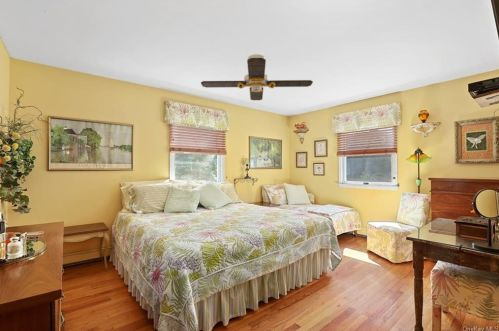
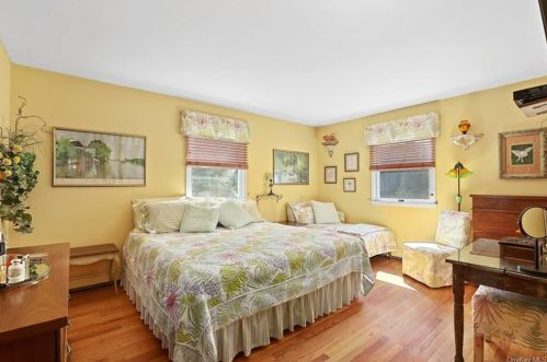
- ceiling fan (256, 74)
